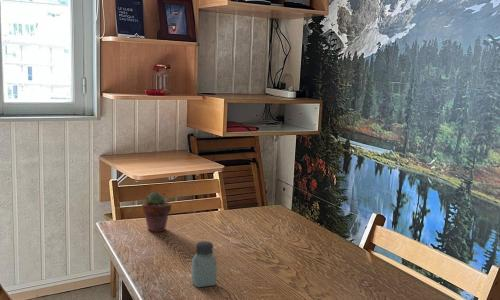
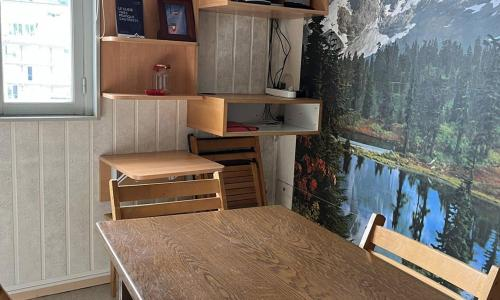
- potted succulent (156, 211)
- saltshaker (203, 263)
